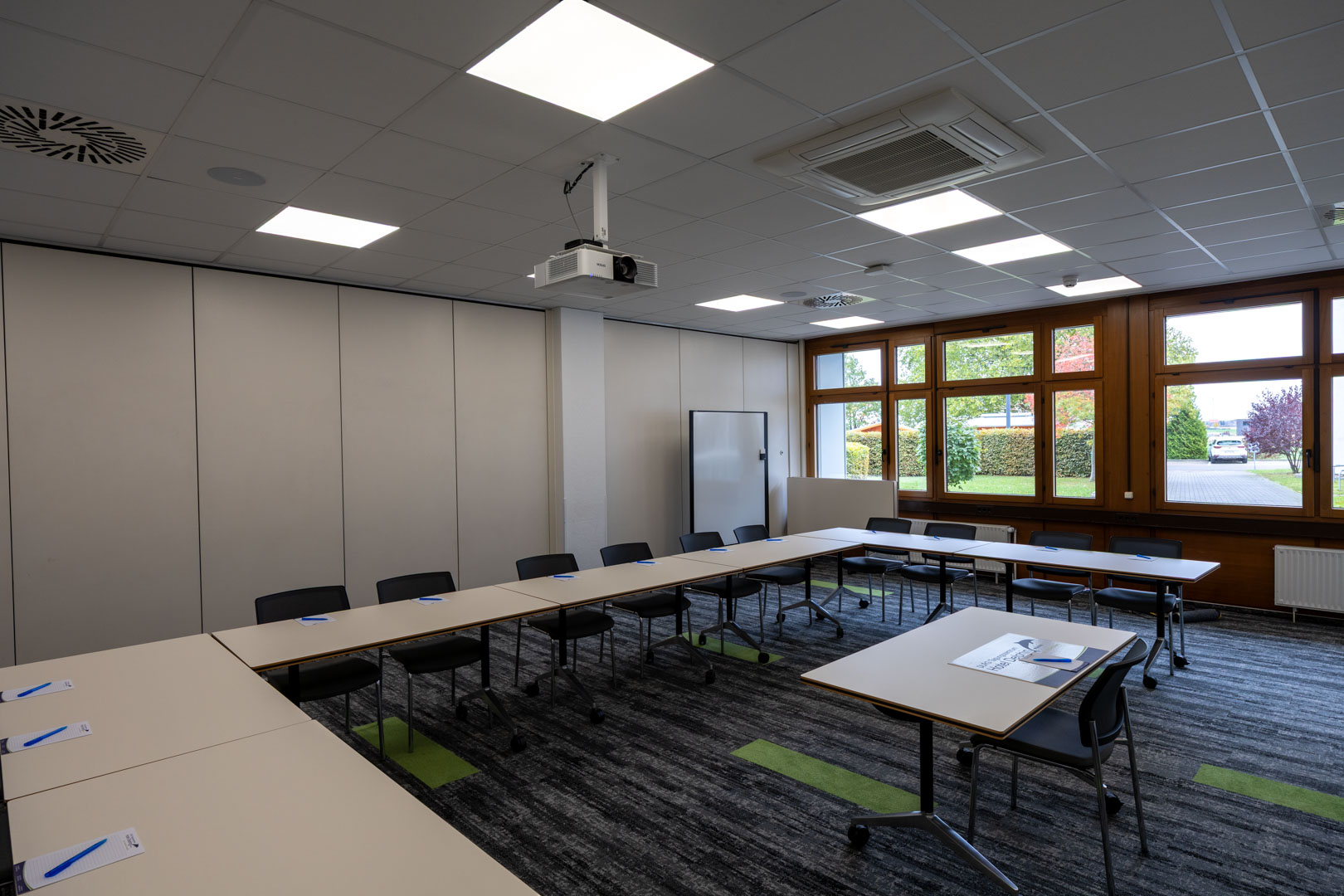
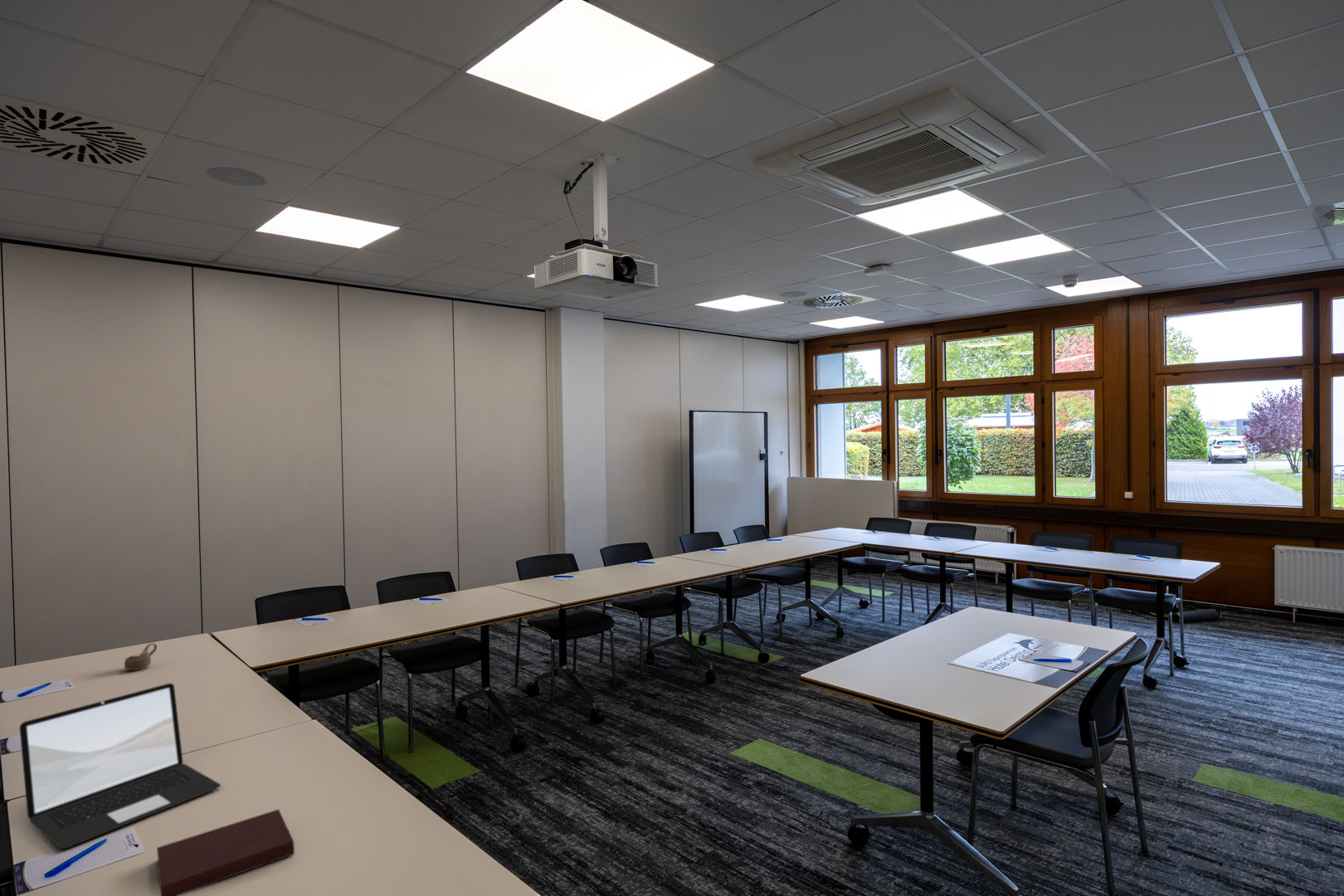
+ cup (141, 657)
+ notebook (226, 850)
+ laptop (124, 756)
